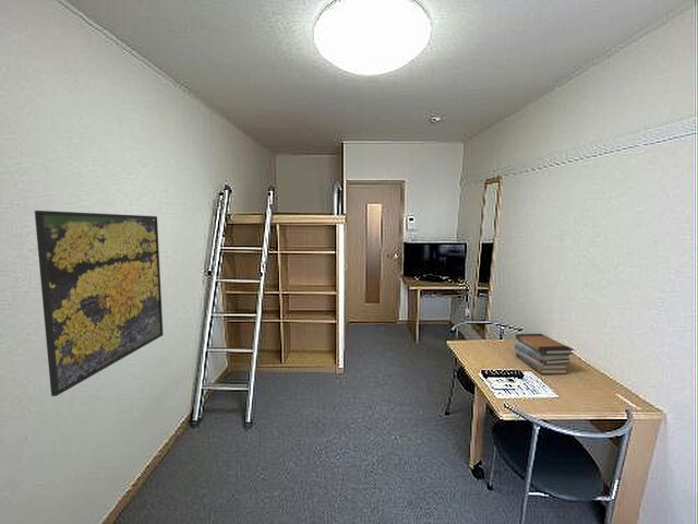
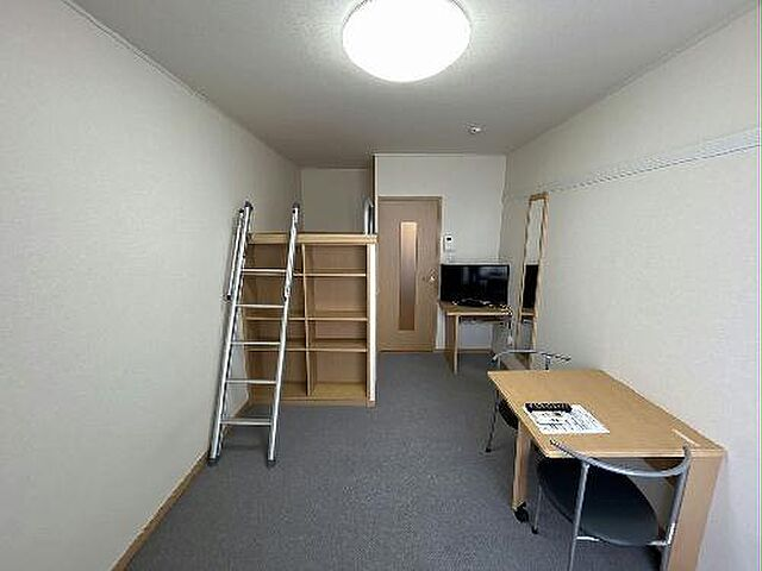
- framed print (115, 288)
- book stack (541, 352)
